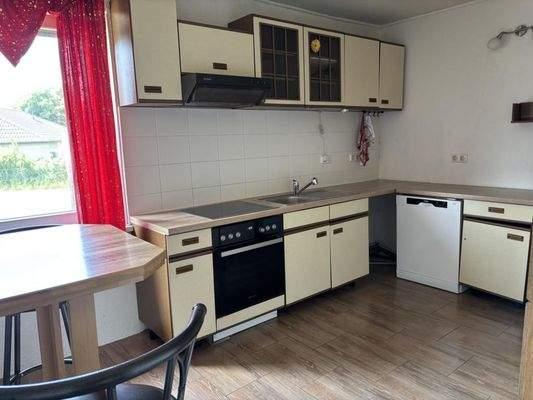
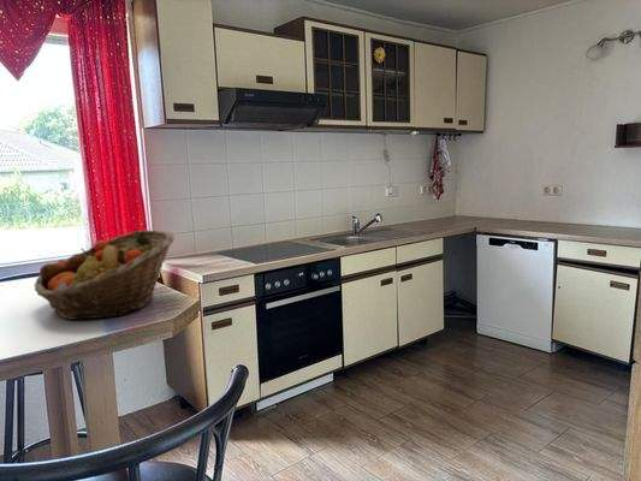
+ fruit basket (107, 269)
